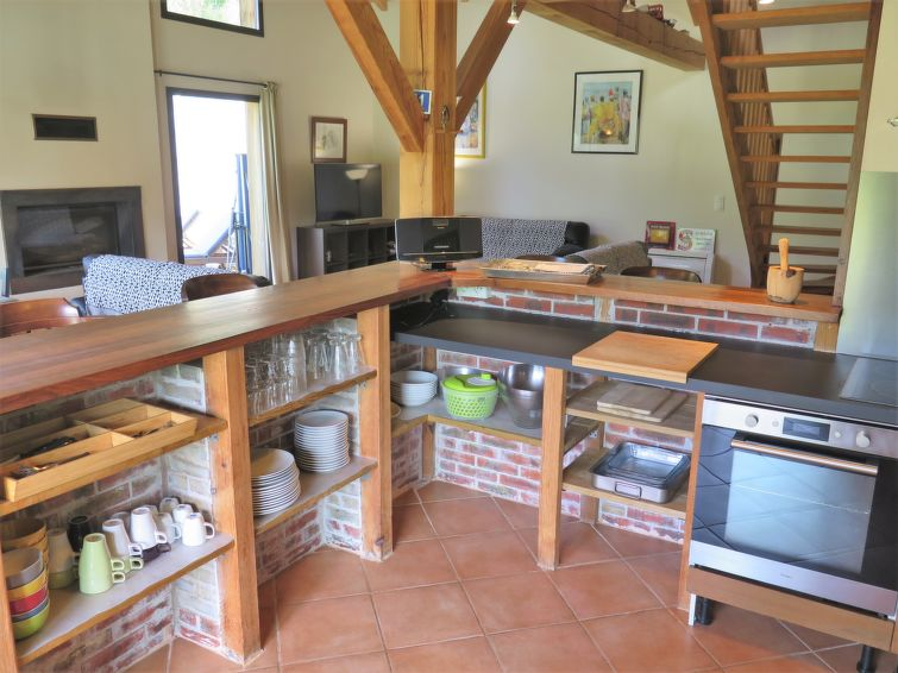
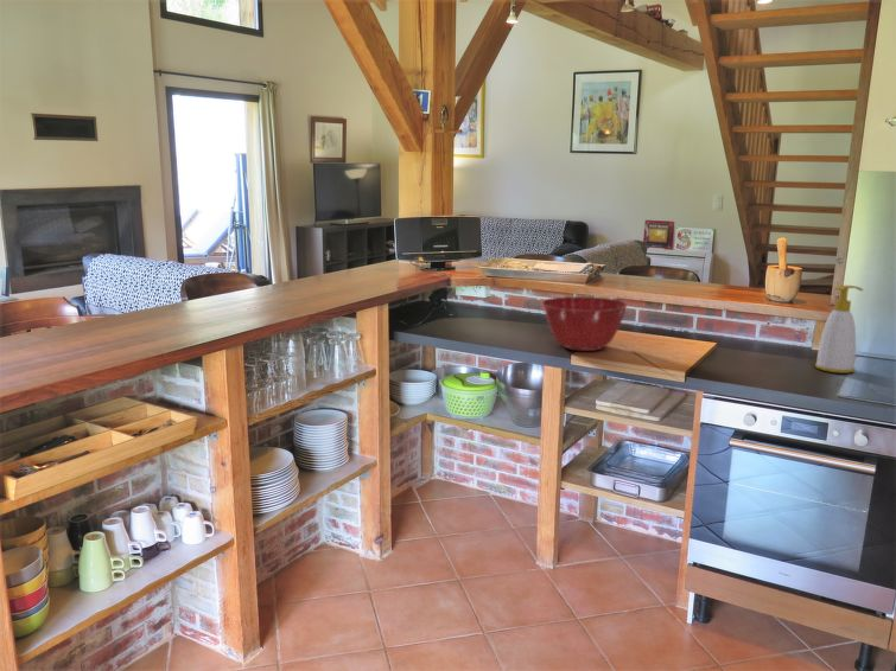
+ mixing bowl (583, 324)
+ soap bottle (839, 327)
